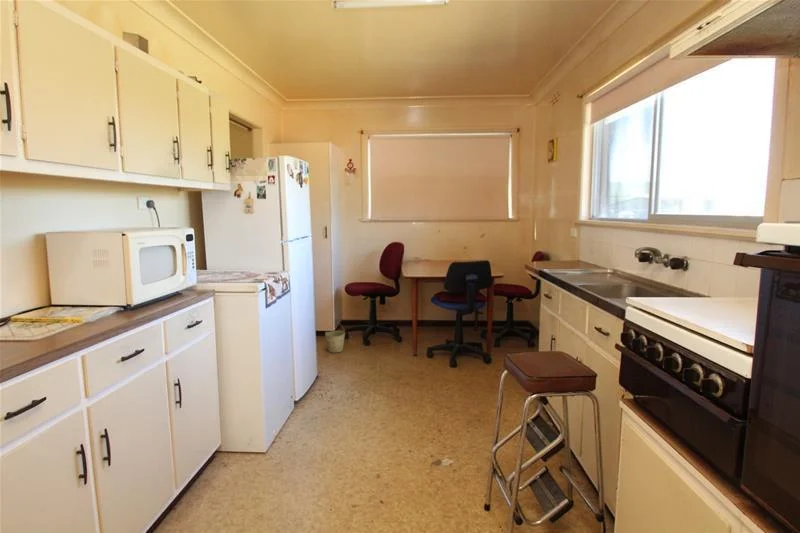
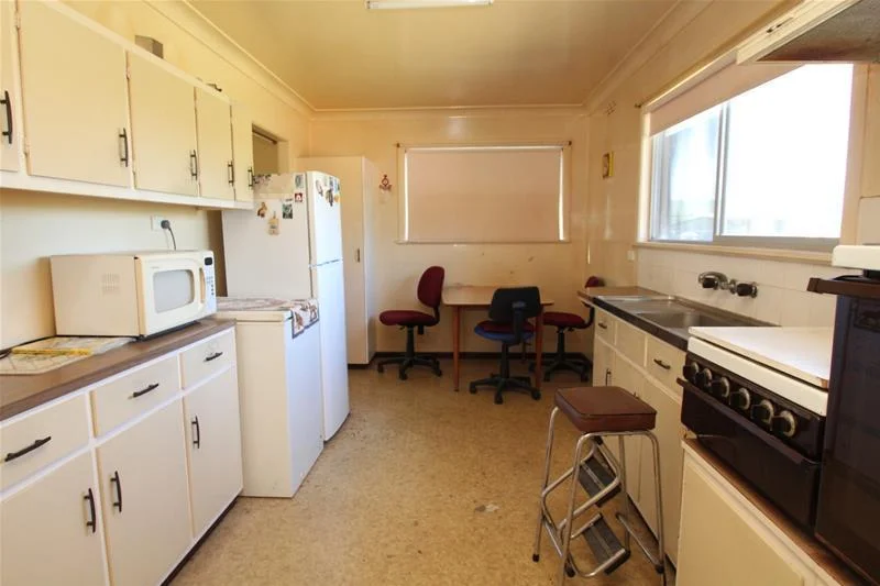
- bucket (335, 335)
